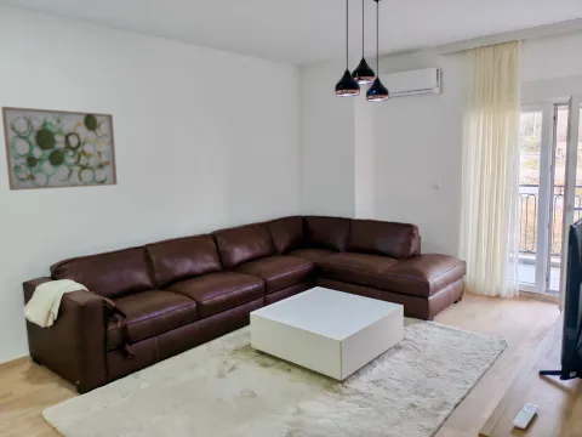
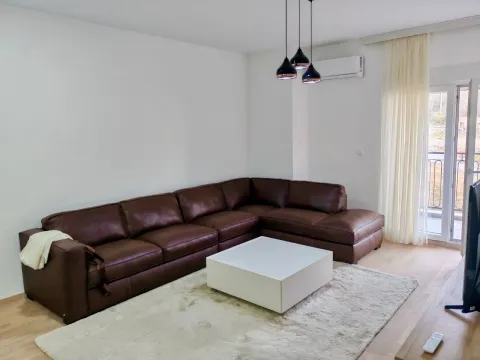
- wall art (64, 149)
